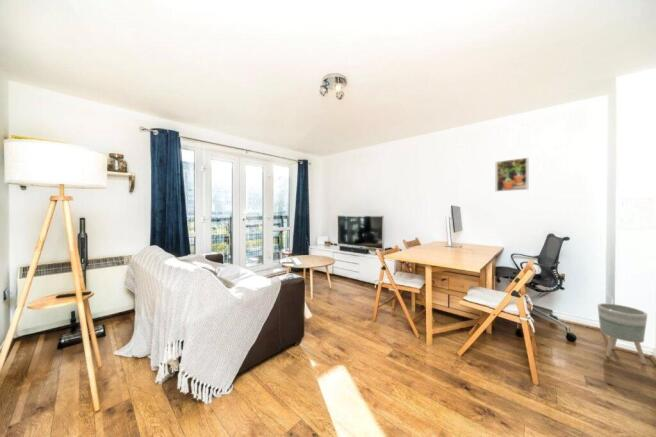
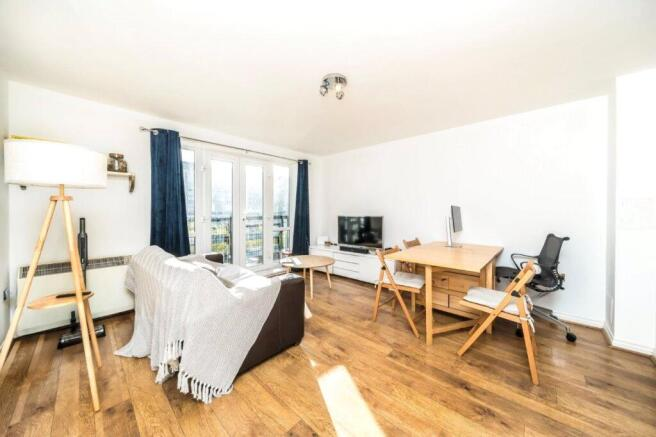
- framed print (511, 175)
- planter (621, 332)
